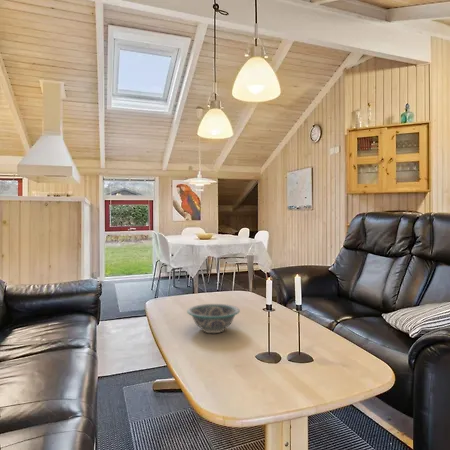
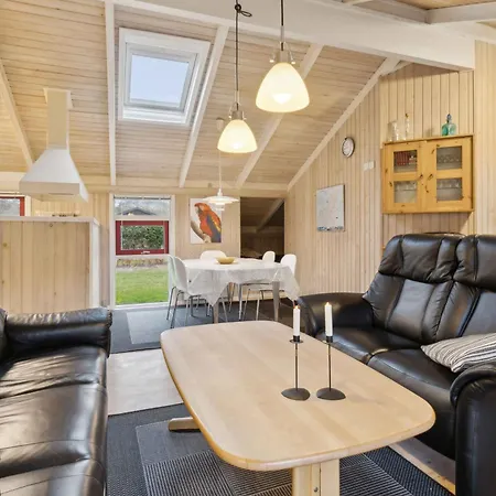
- bowl (213, 319)
